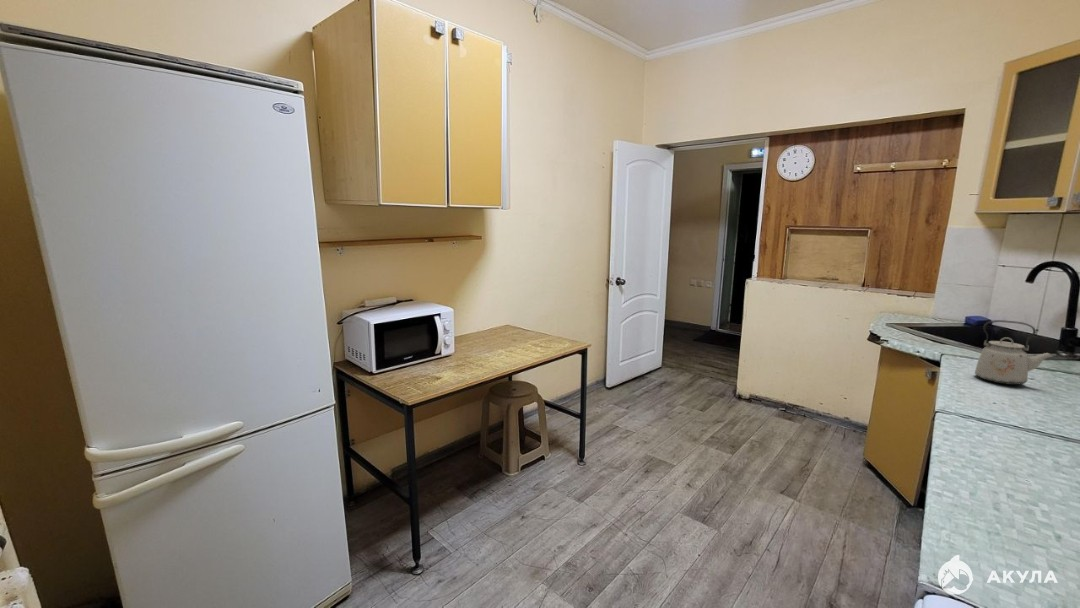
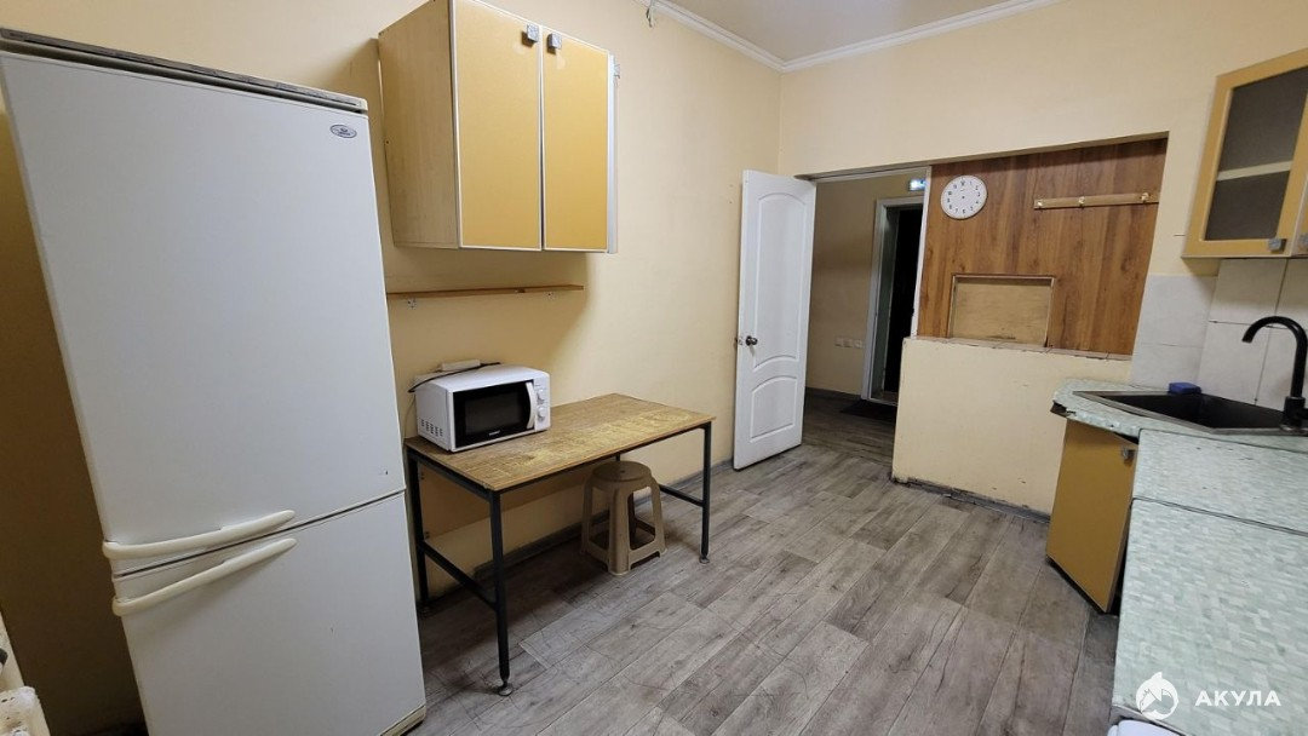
- kettle (1015, 352)
